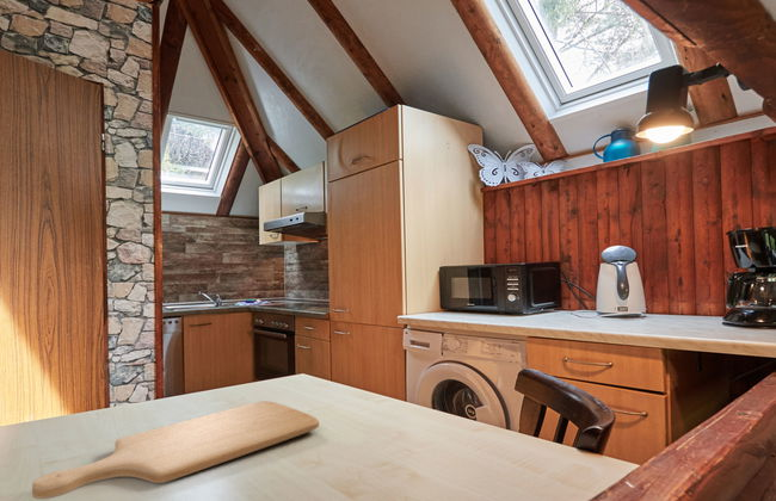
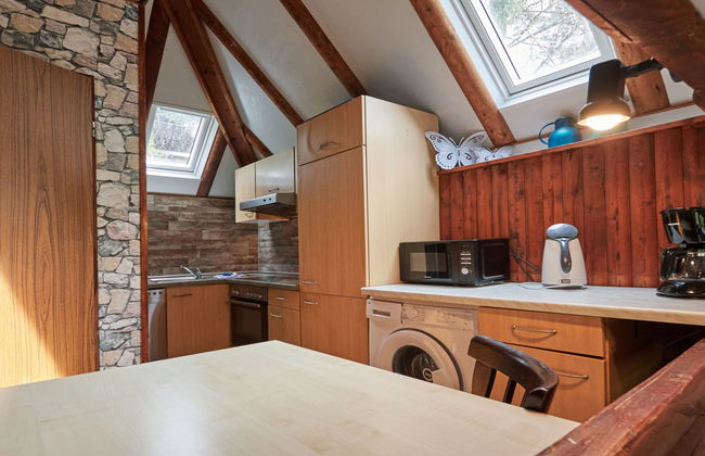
- chopping board (187, 444)
